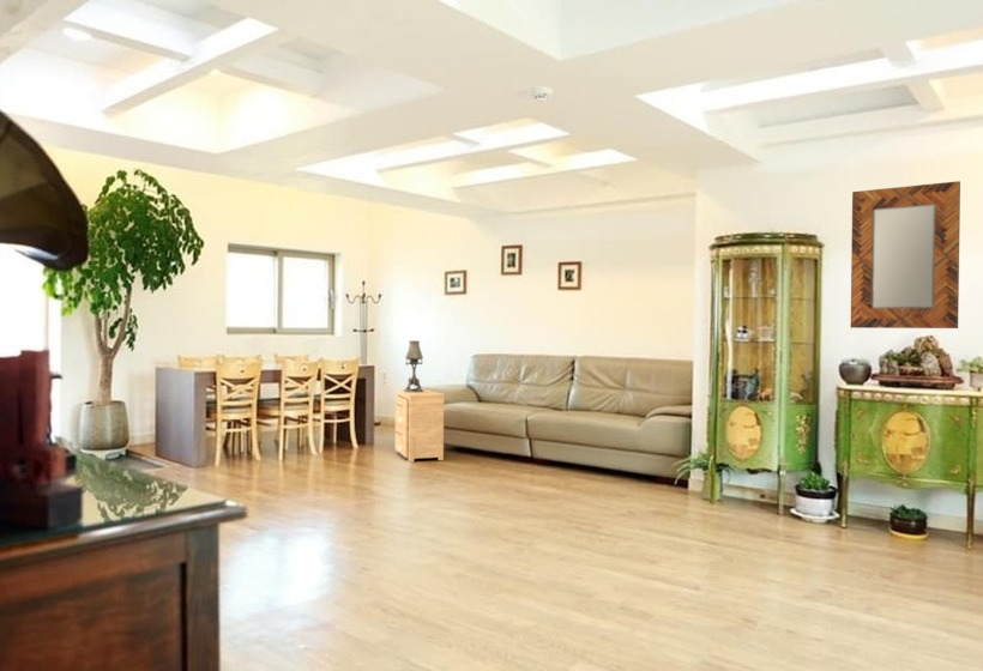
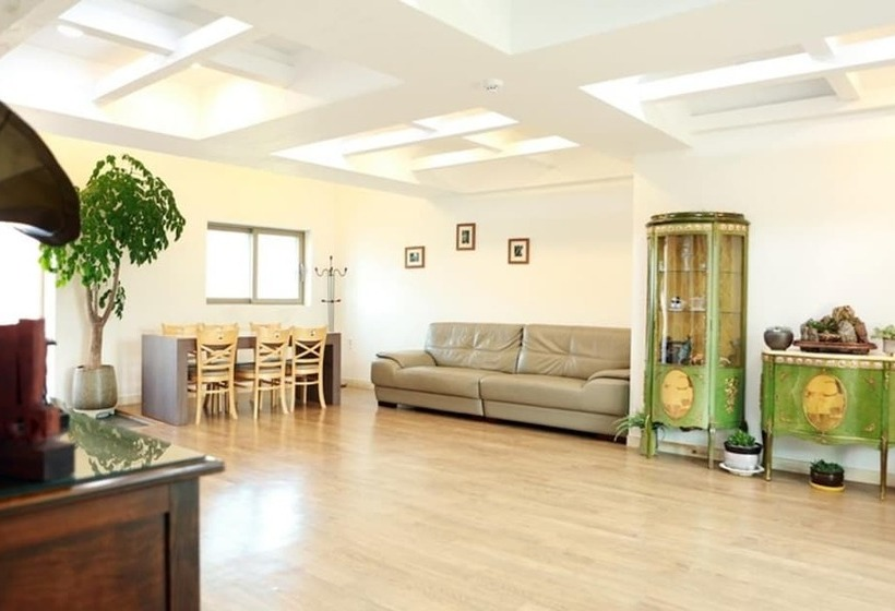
- home mirror (903, 258)
- table lamp (412, 365)
- side table (416, 423)
